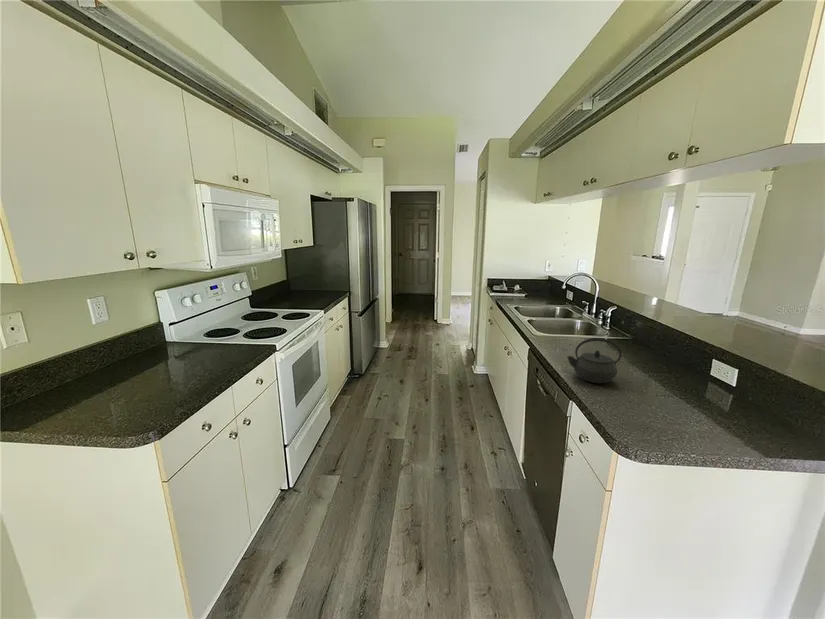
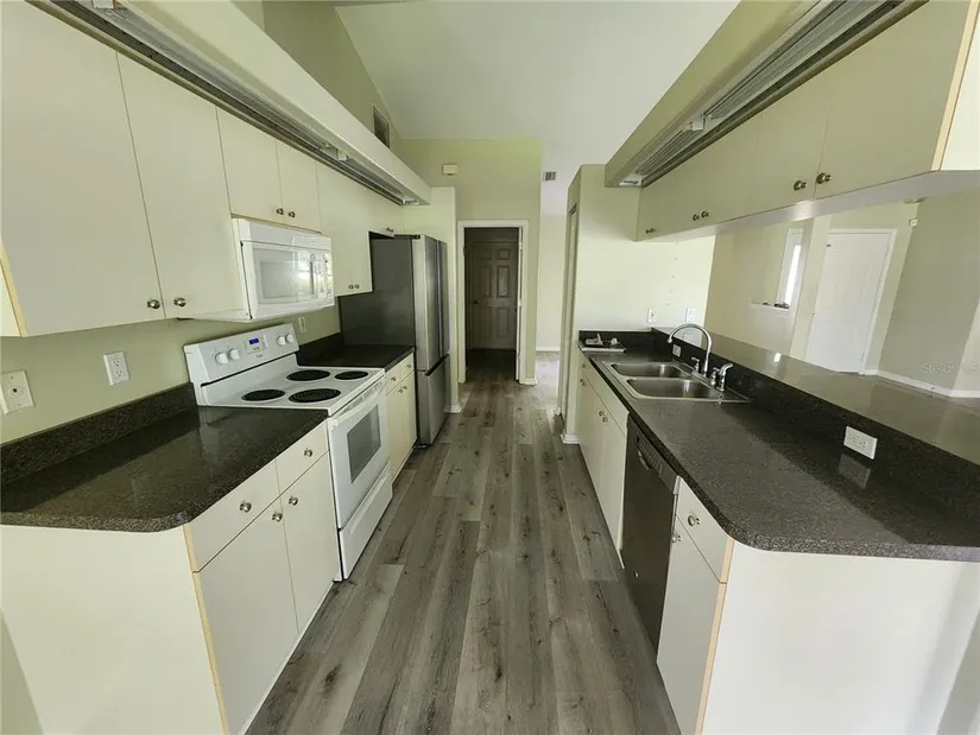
- kettle (593, 358)
